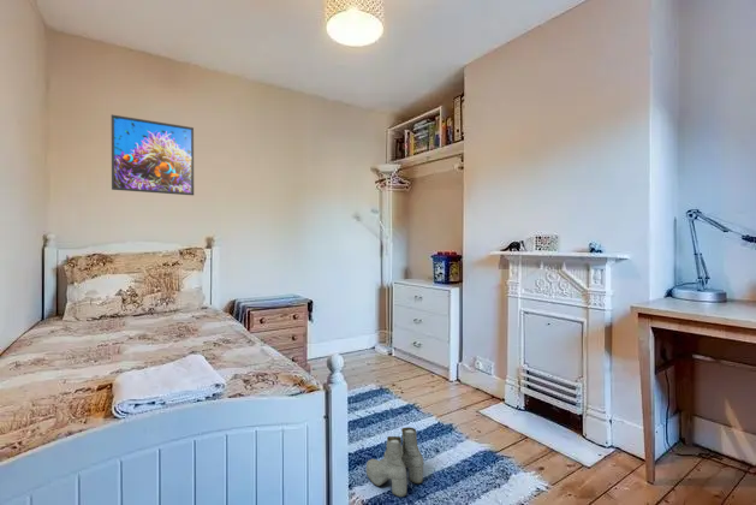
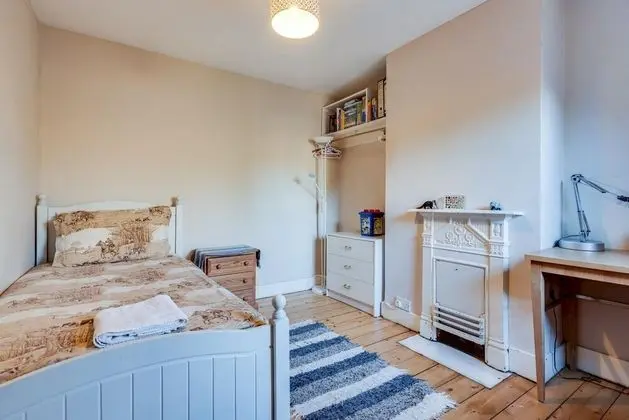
- boots (394, 453)
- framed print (154, 156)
